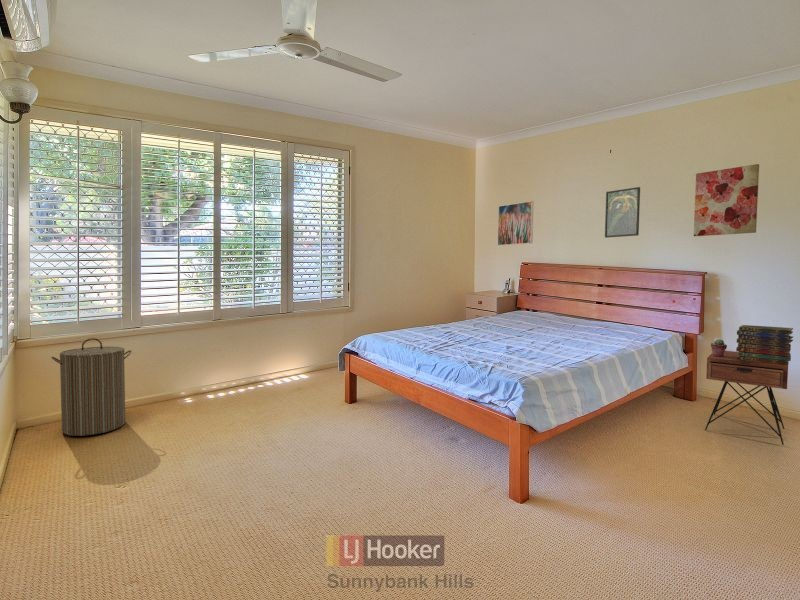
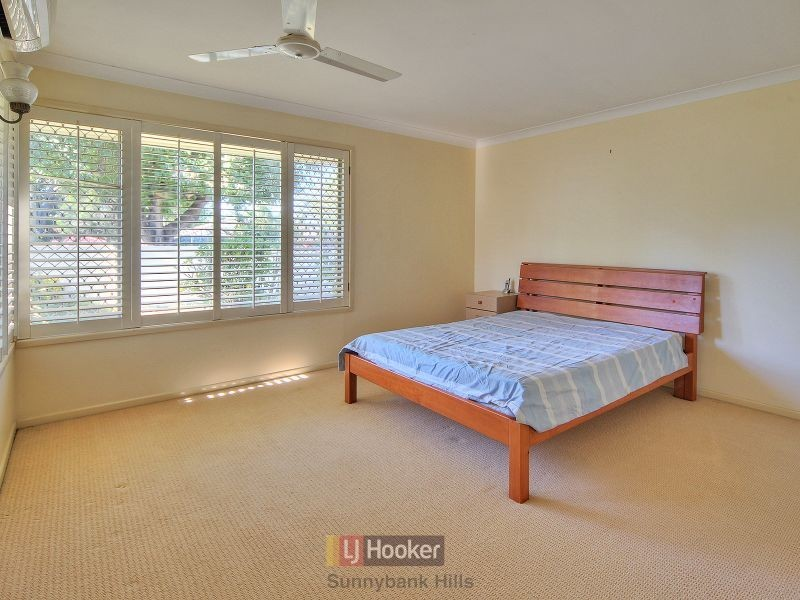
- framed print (621, 213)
- potted succulent (718, 347)
- laundry hamper (93, 382)
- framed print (514, 224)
- book stack (764, 343)
- nightstand (745, 394)
- wall art (724, 201)
